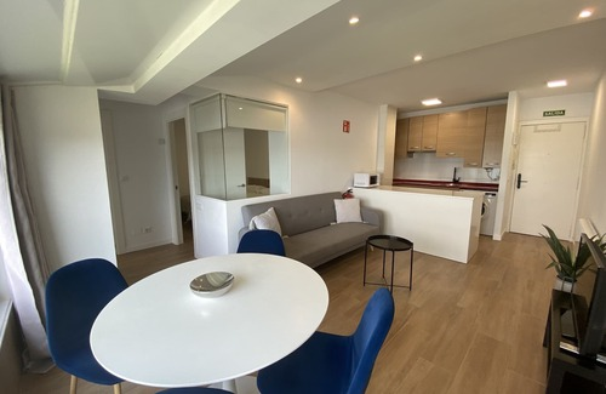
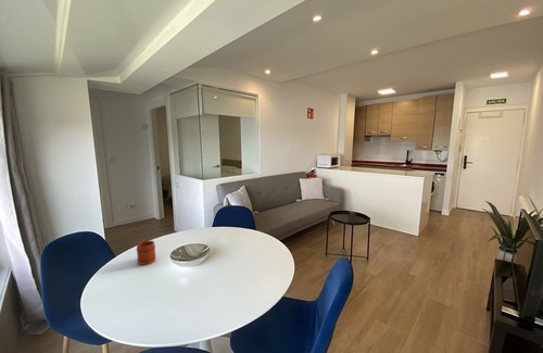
+ mug (146, 251)
